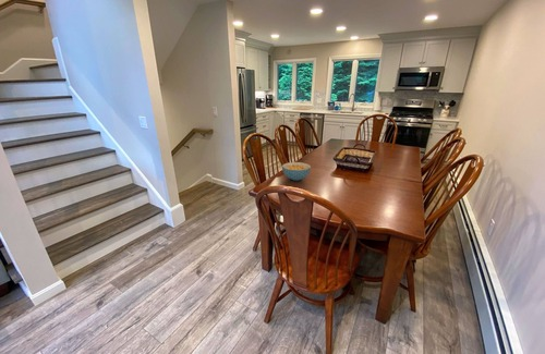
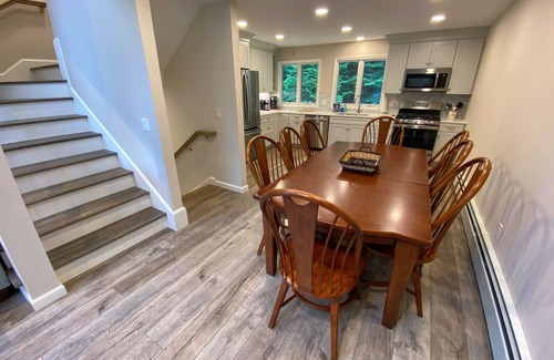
- cereal bowl (295, 172)
